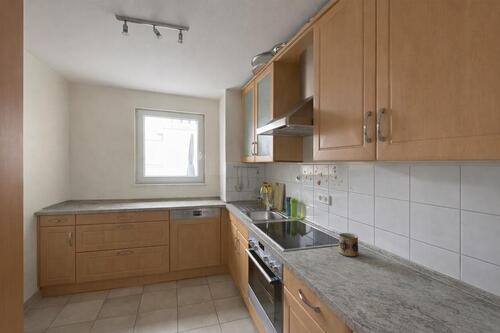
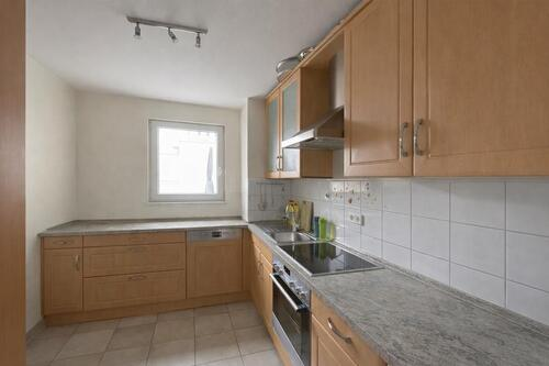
- mug (347, 243)
